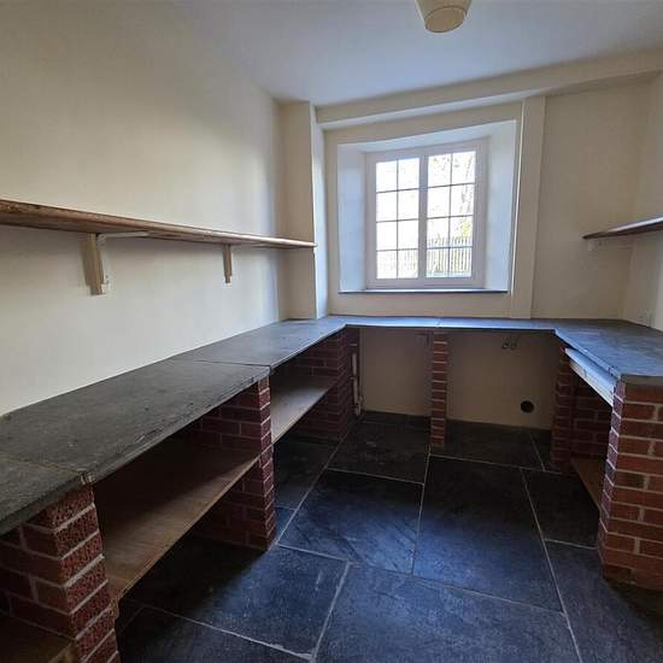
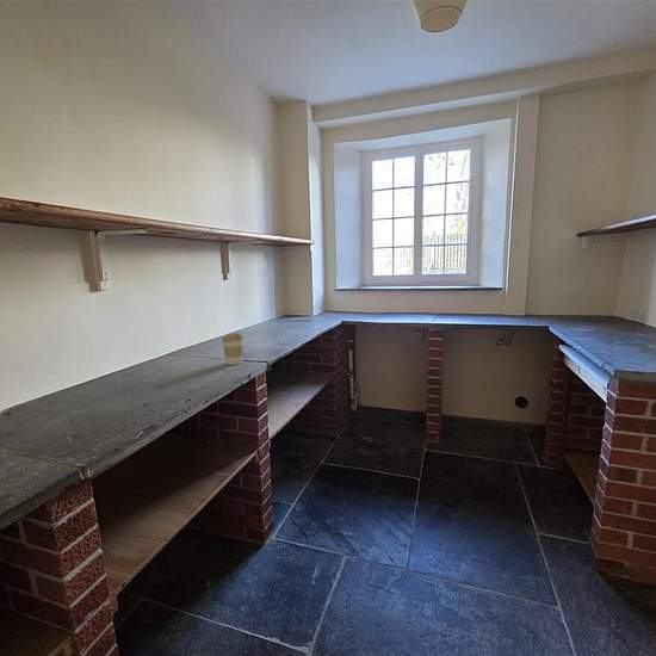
+ coffee cup (233, 348)
